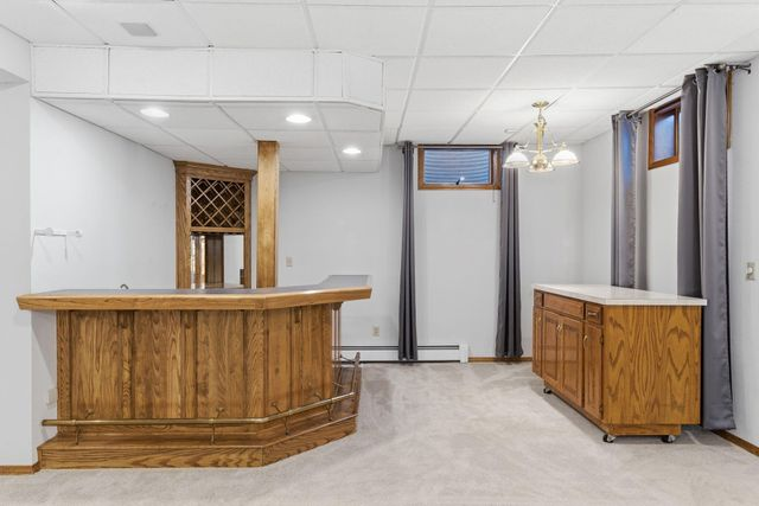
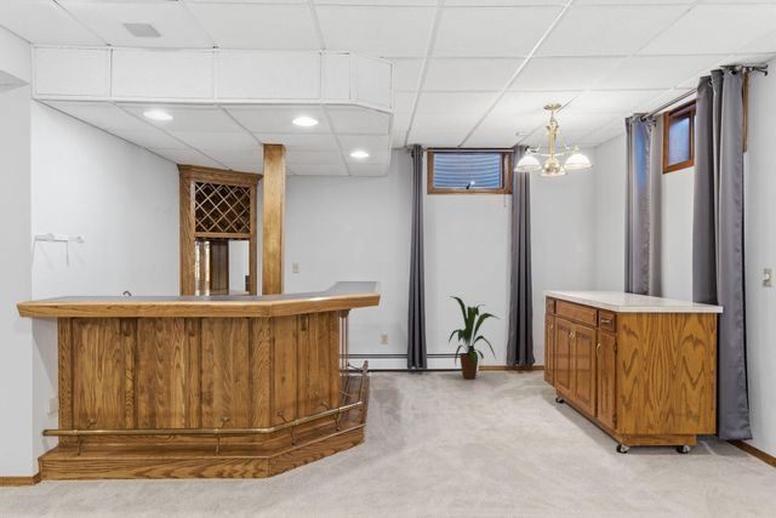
+ house plant (474, 336)
